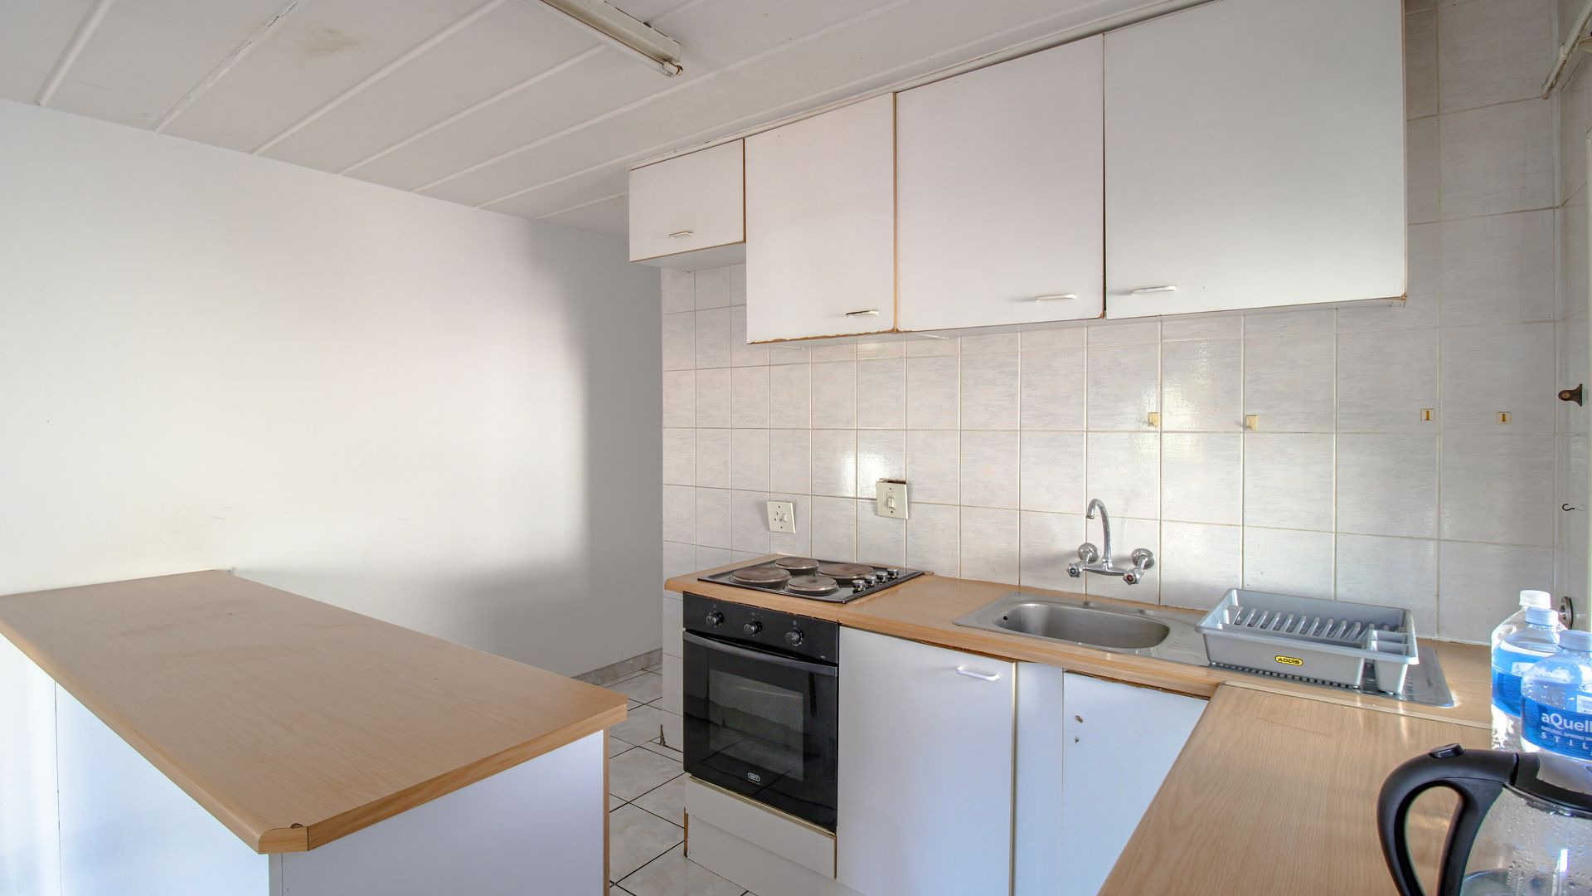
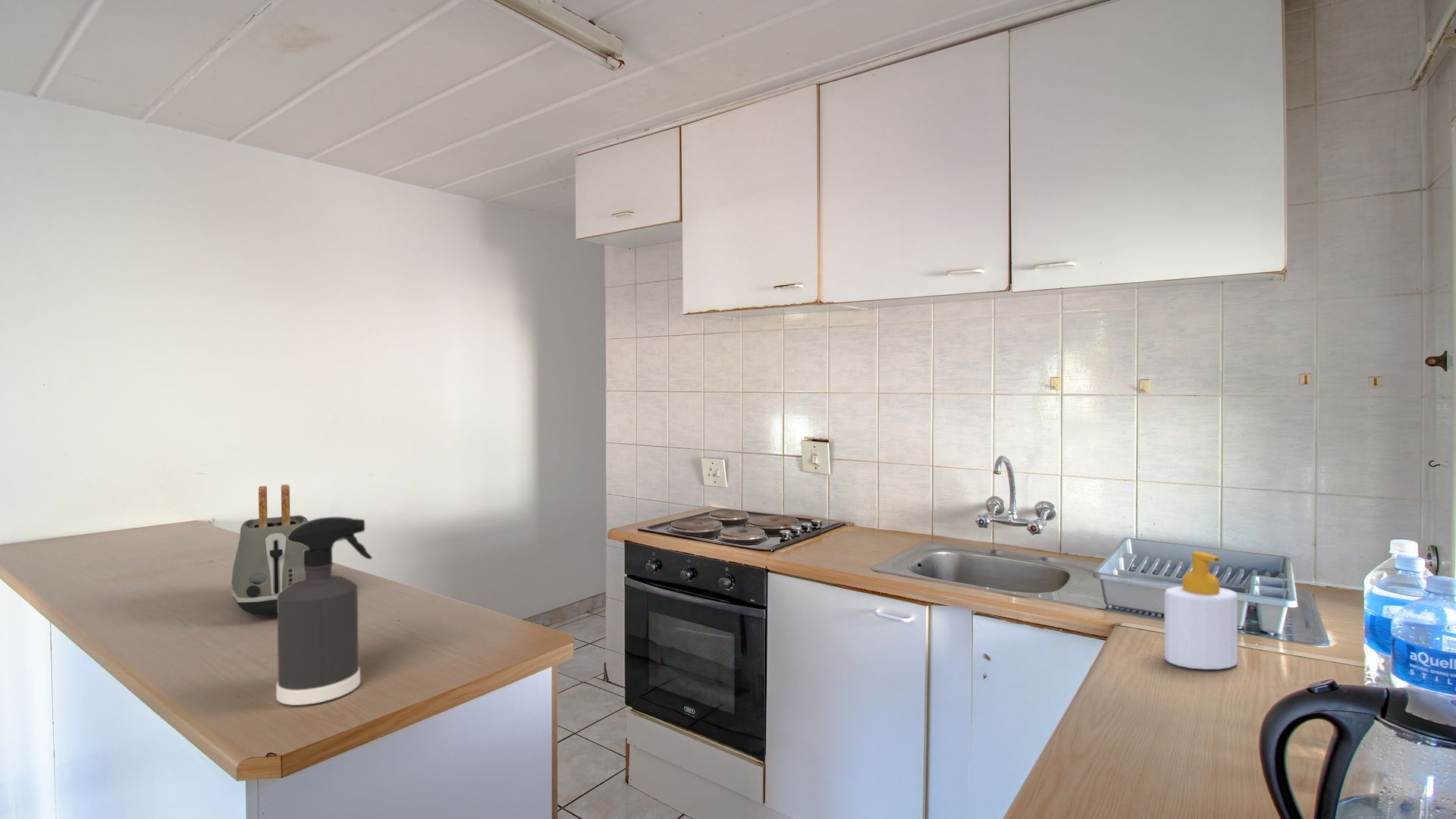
+ toaster (275, 544)
+ spray bottle (325, 603)
+ soap bottle (1200, 607)
